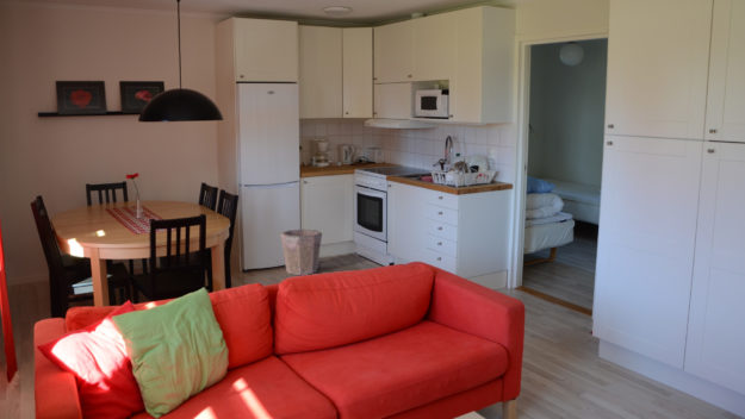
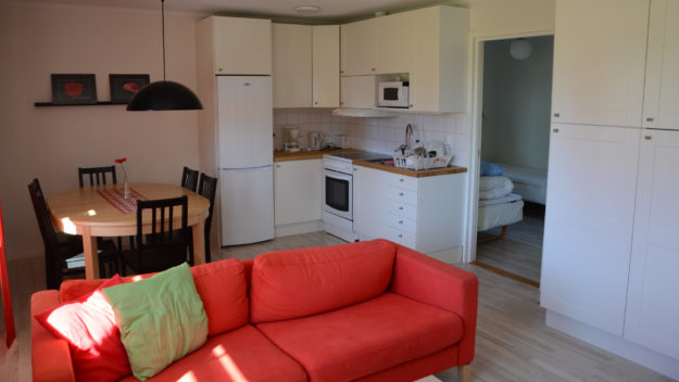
- waste bin (300, 251)
